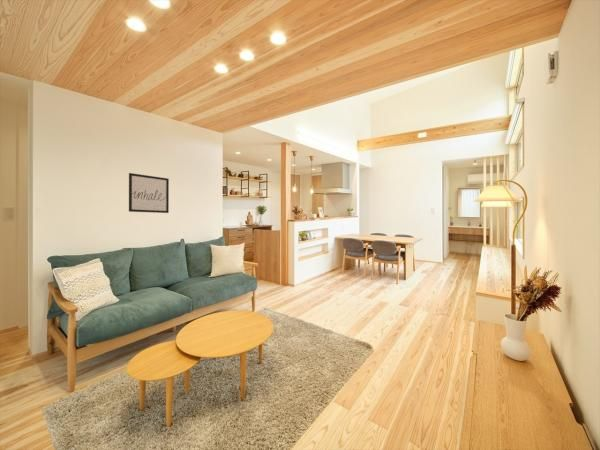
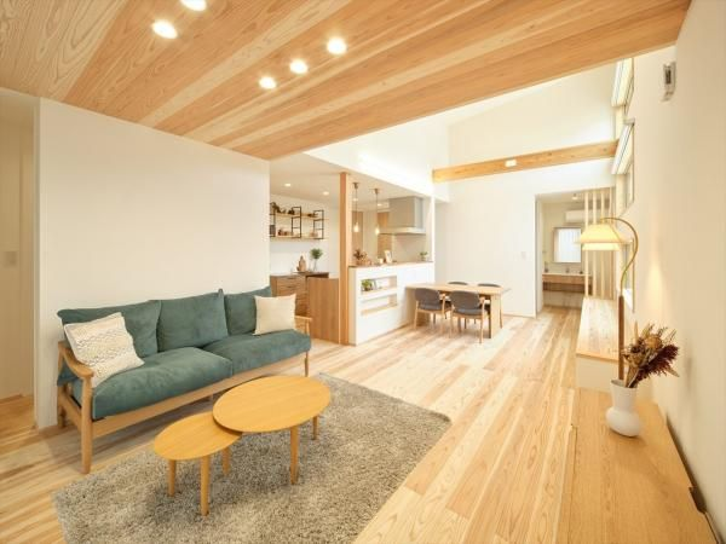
- wall art (149, 194)
